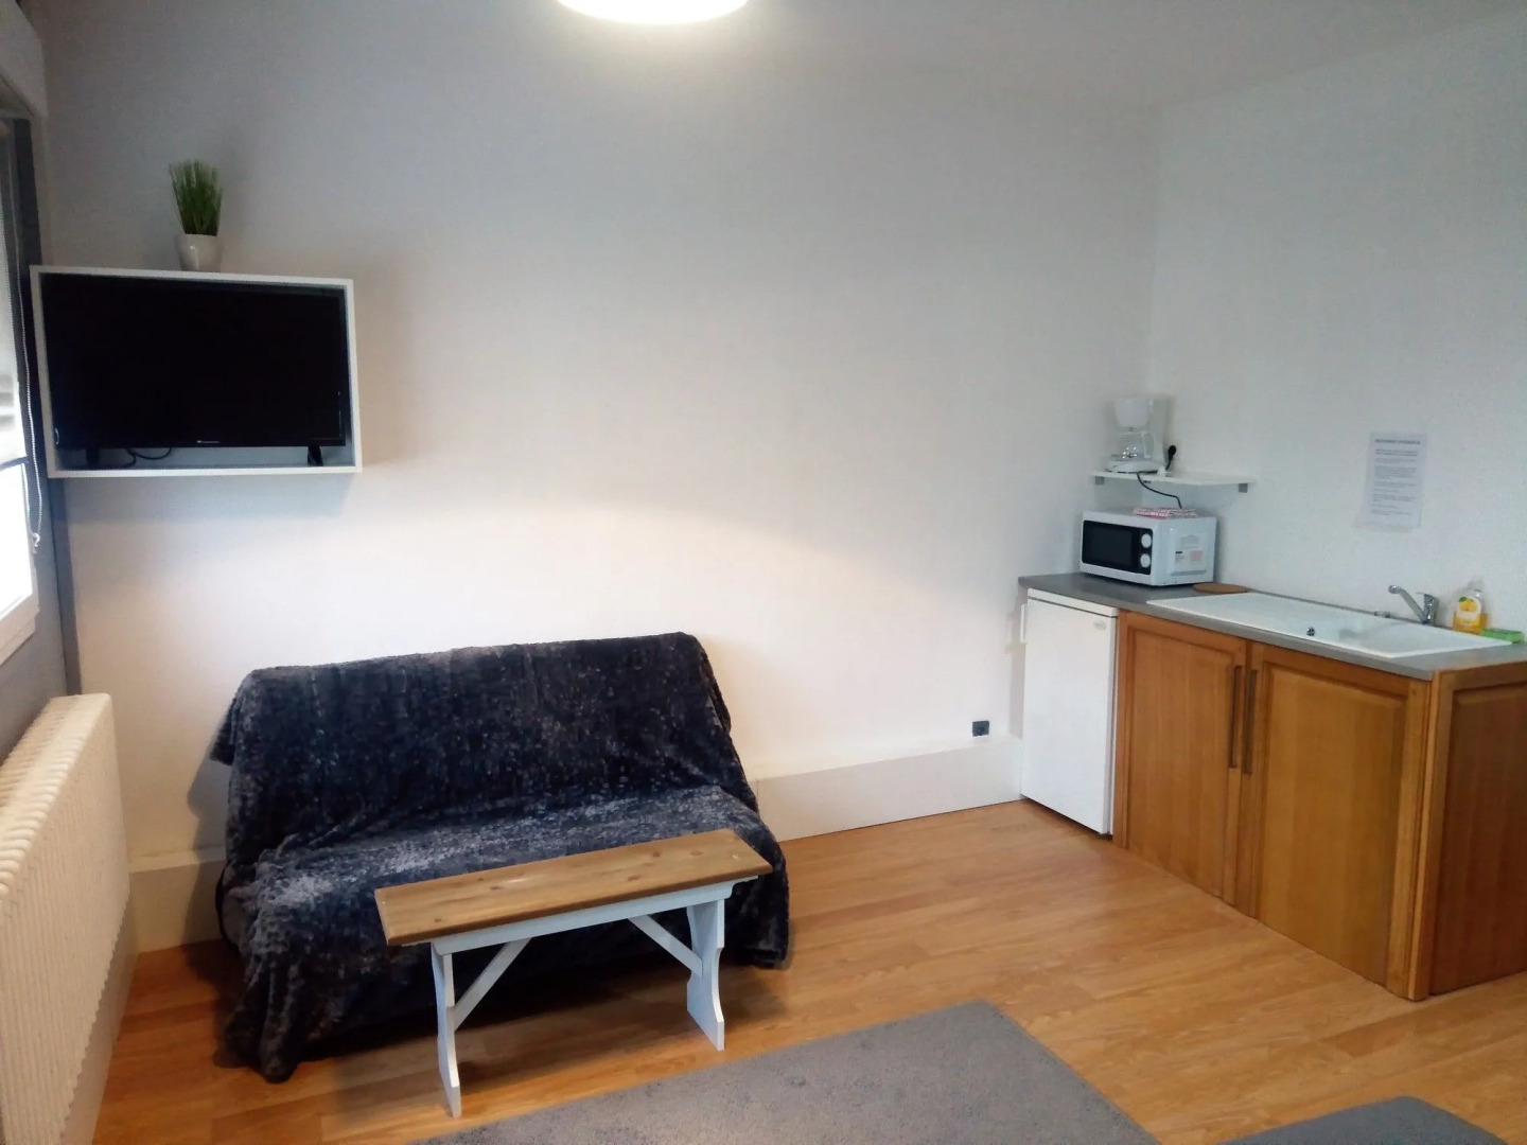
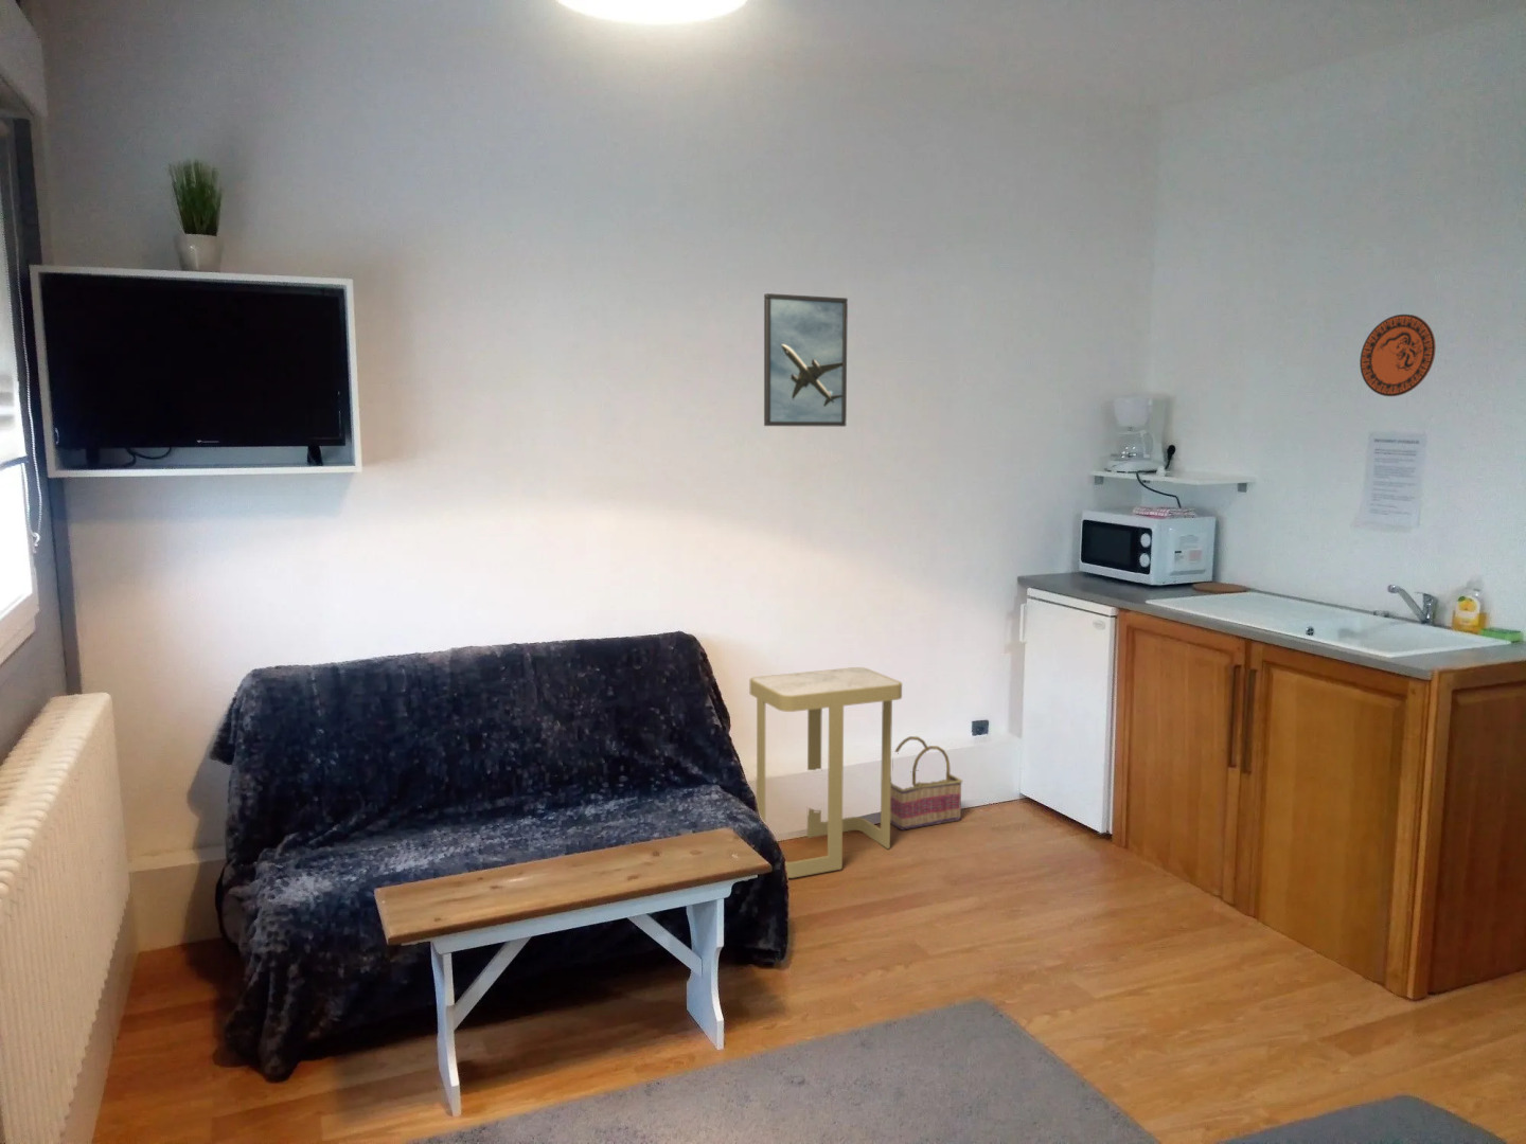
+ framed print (805, 362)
+ basket (920, 782)
+ decorative plate (1396, 354)
+ side table (821, 767)
